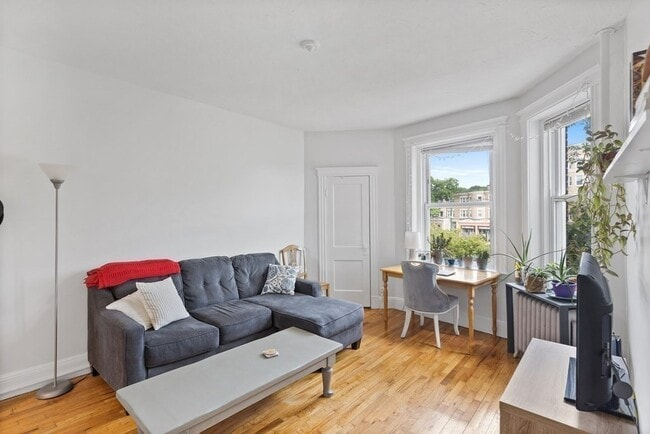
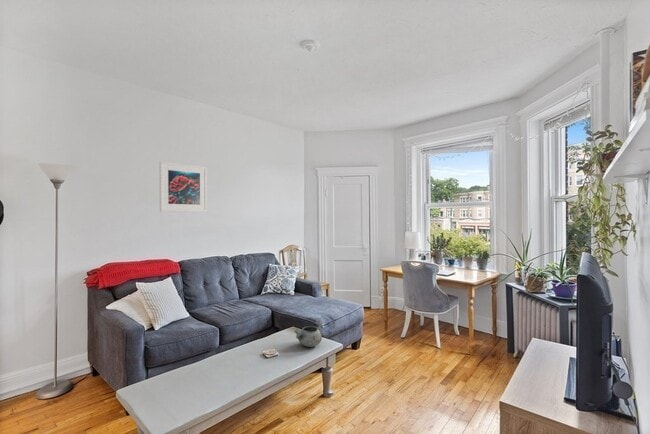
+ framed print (184, 188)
+ decorative bowl (309, 335)
